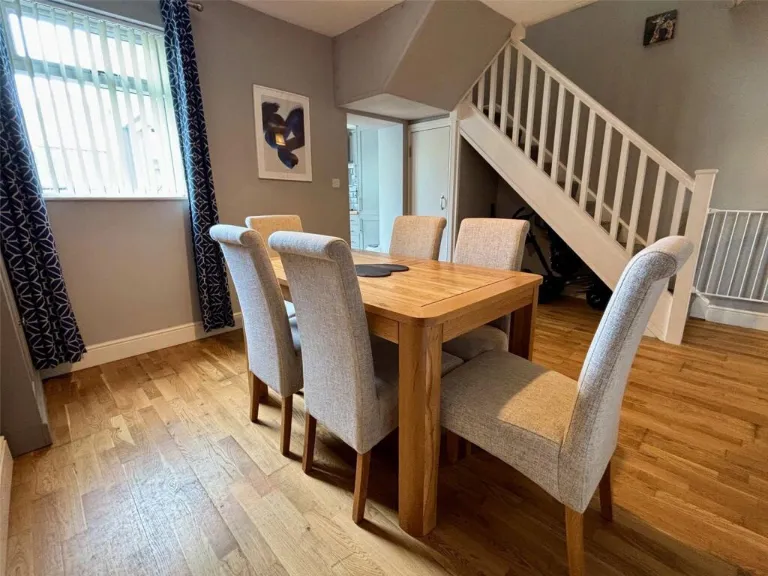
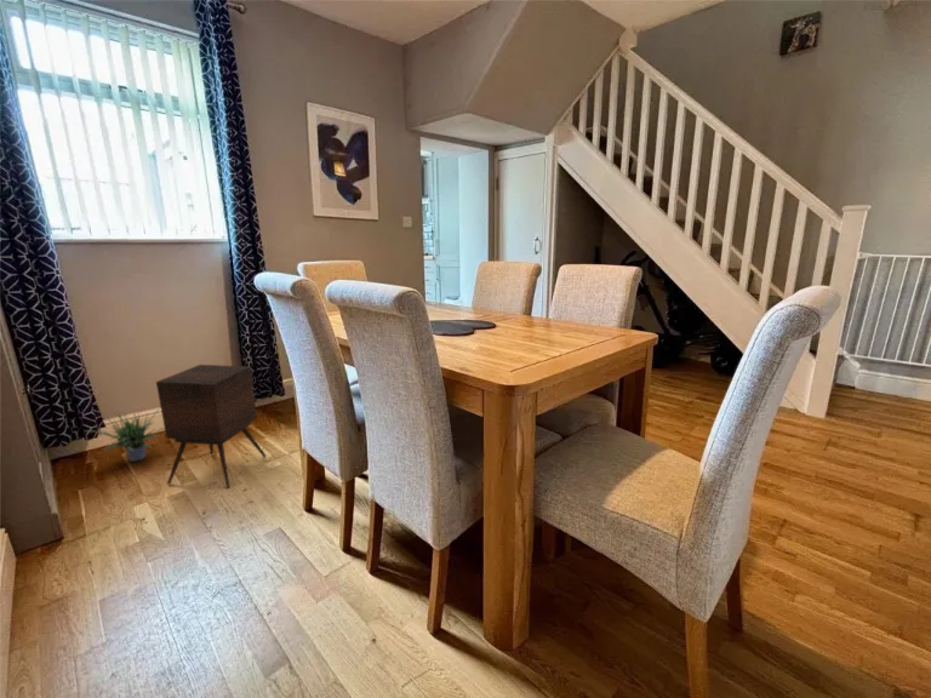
+ side table (212, 423)
+ potted plant (130, 430)
